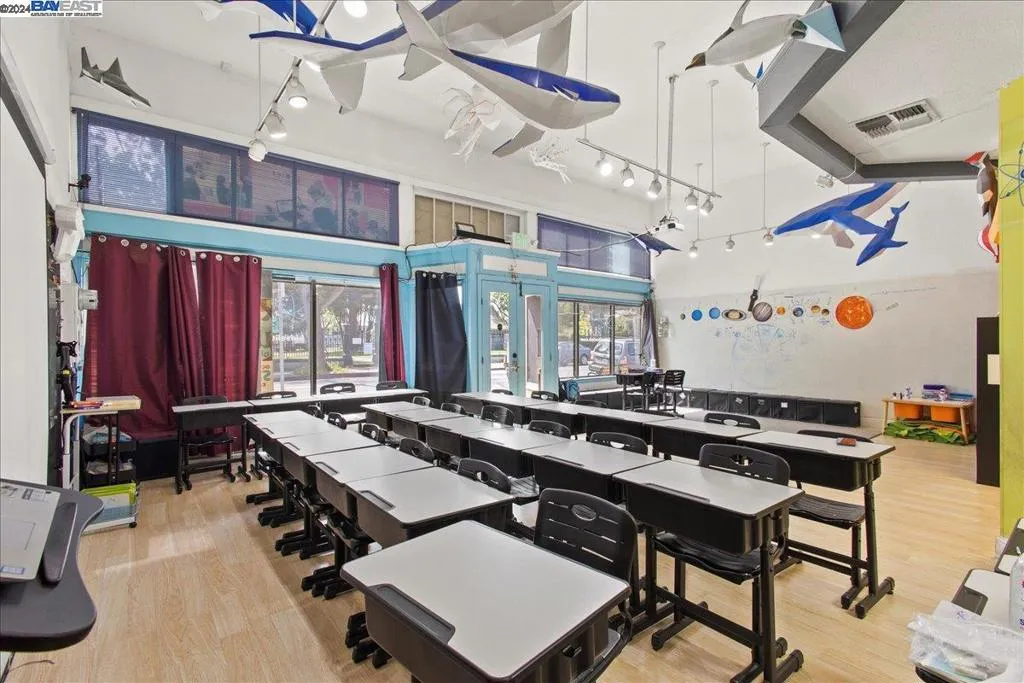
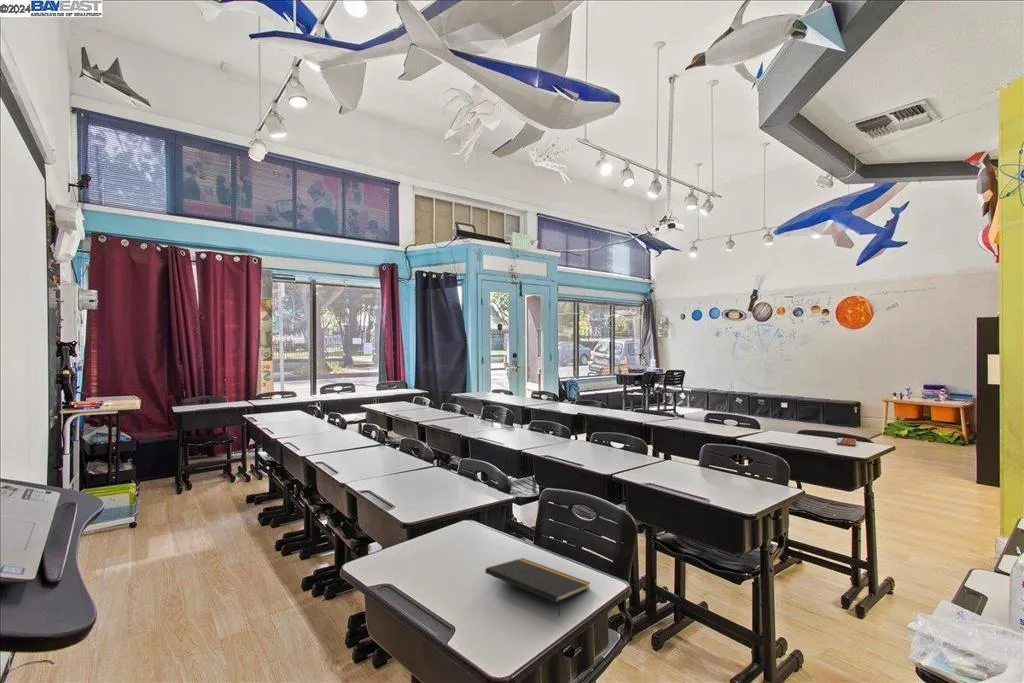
+ notepad (537, 578)
